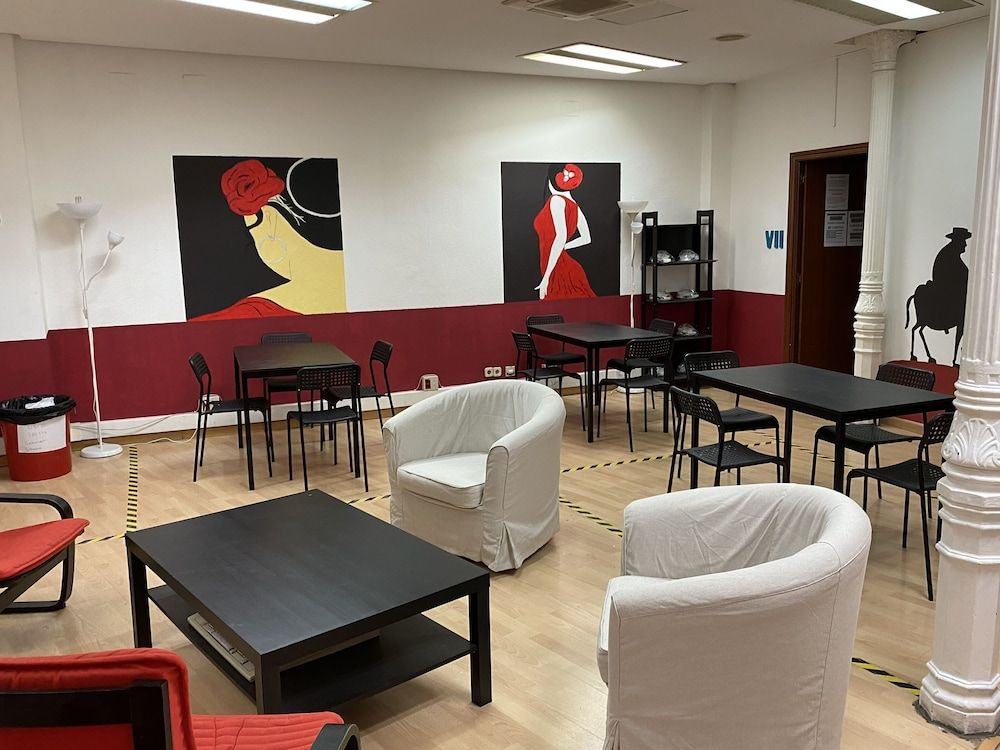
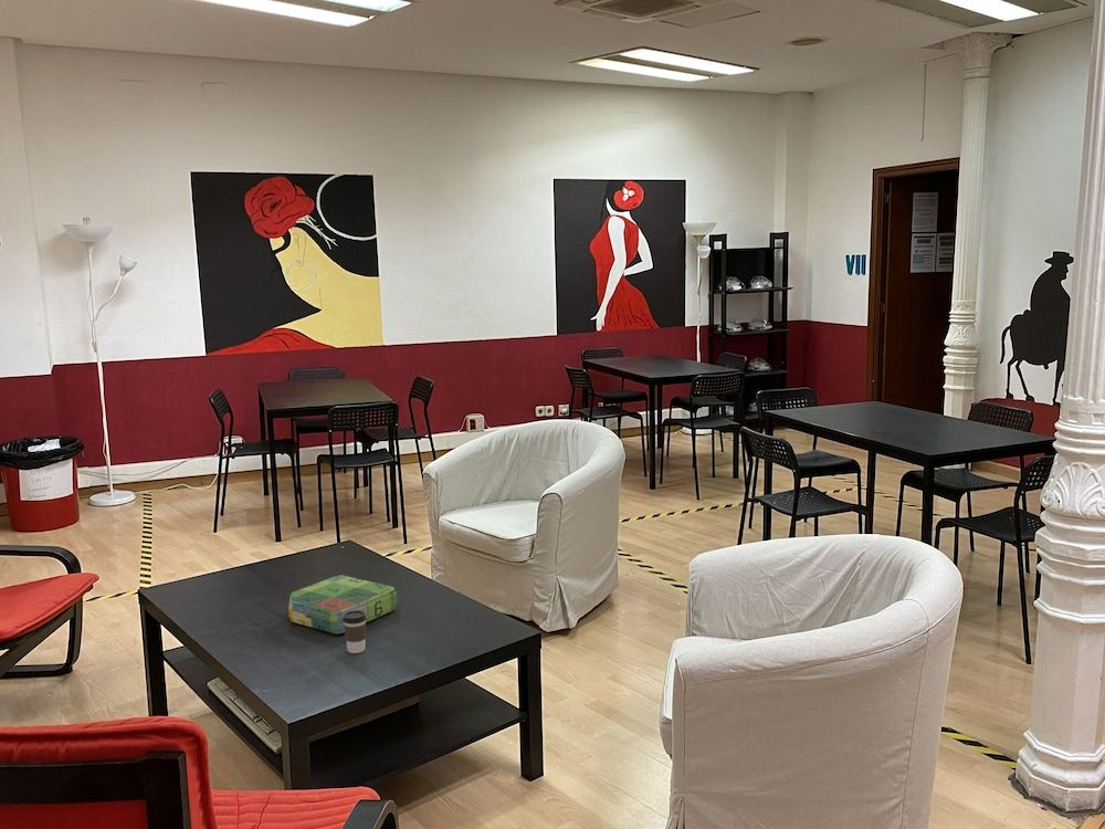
+ board game (338, 602)
+ coffee cup (355, 631)
